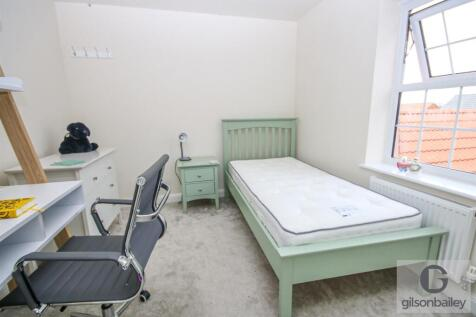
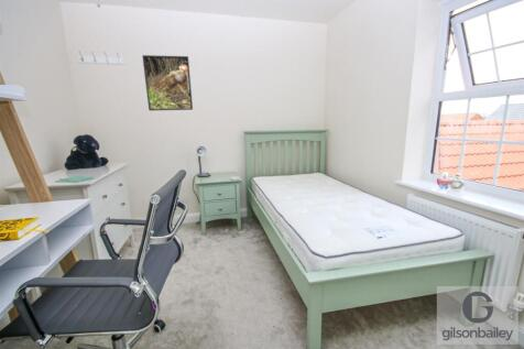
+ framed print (168, 83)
